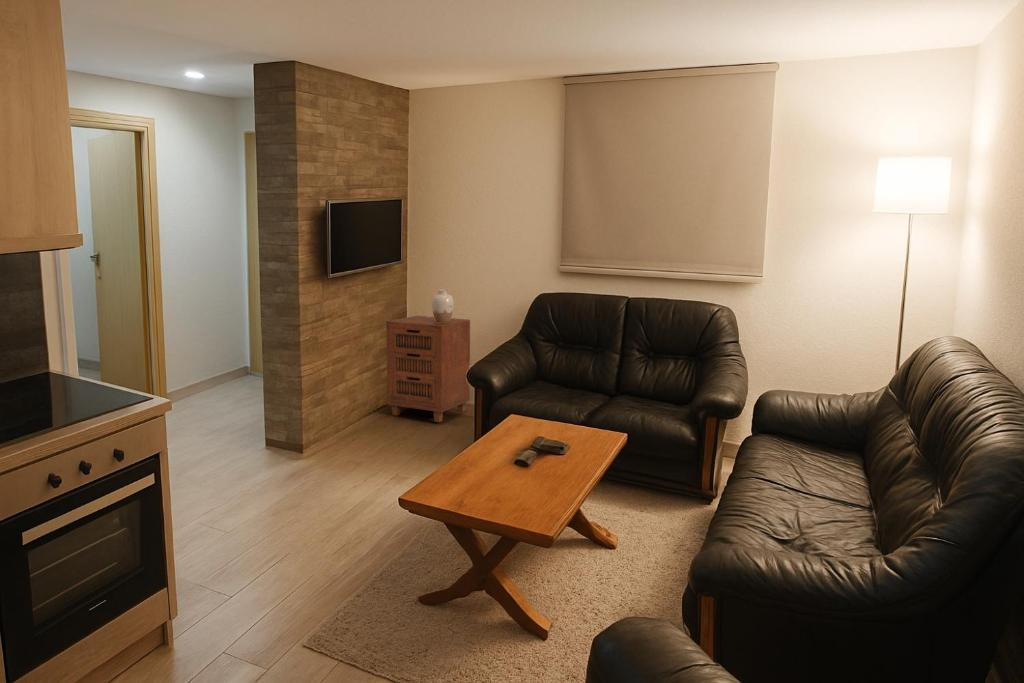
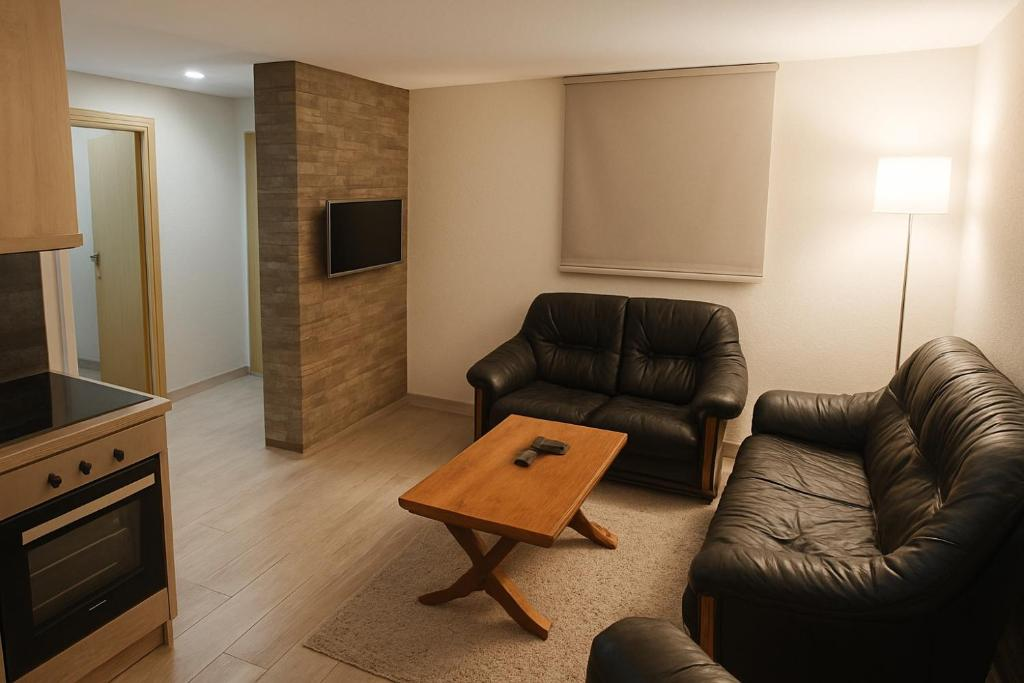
- cabinet (429, 367)
- vase (442, 305)
